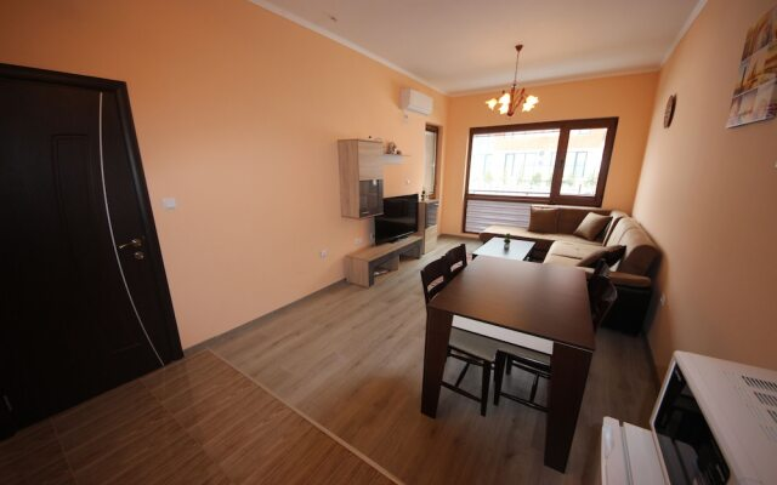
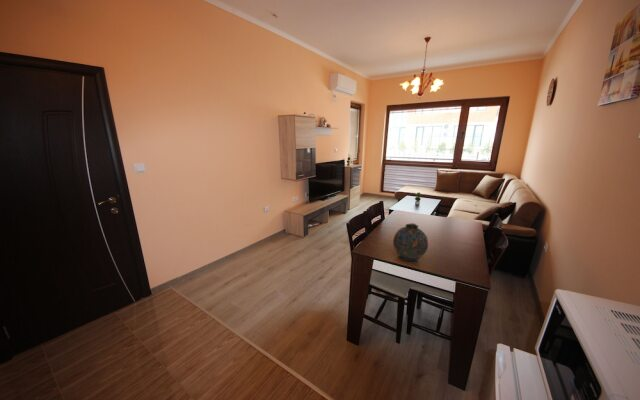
+ snuff bottle (410, 239)
